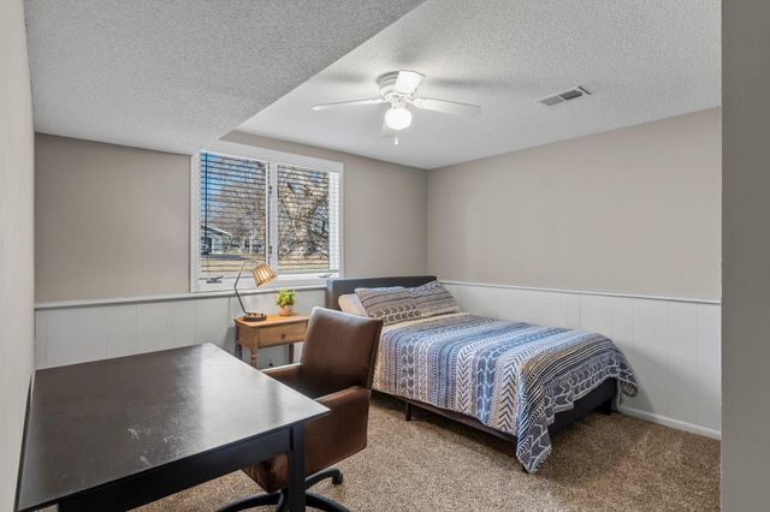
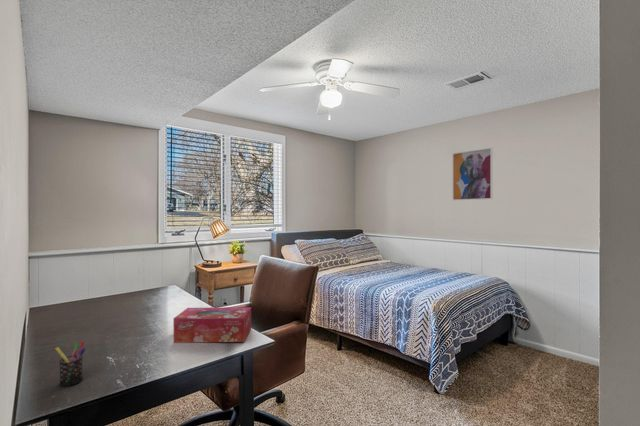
+ wall art (471, 175)
+ tissue box (214, 323)
+ pen holder (73, 360)
